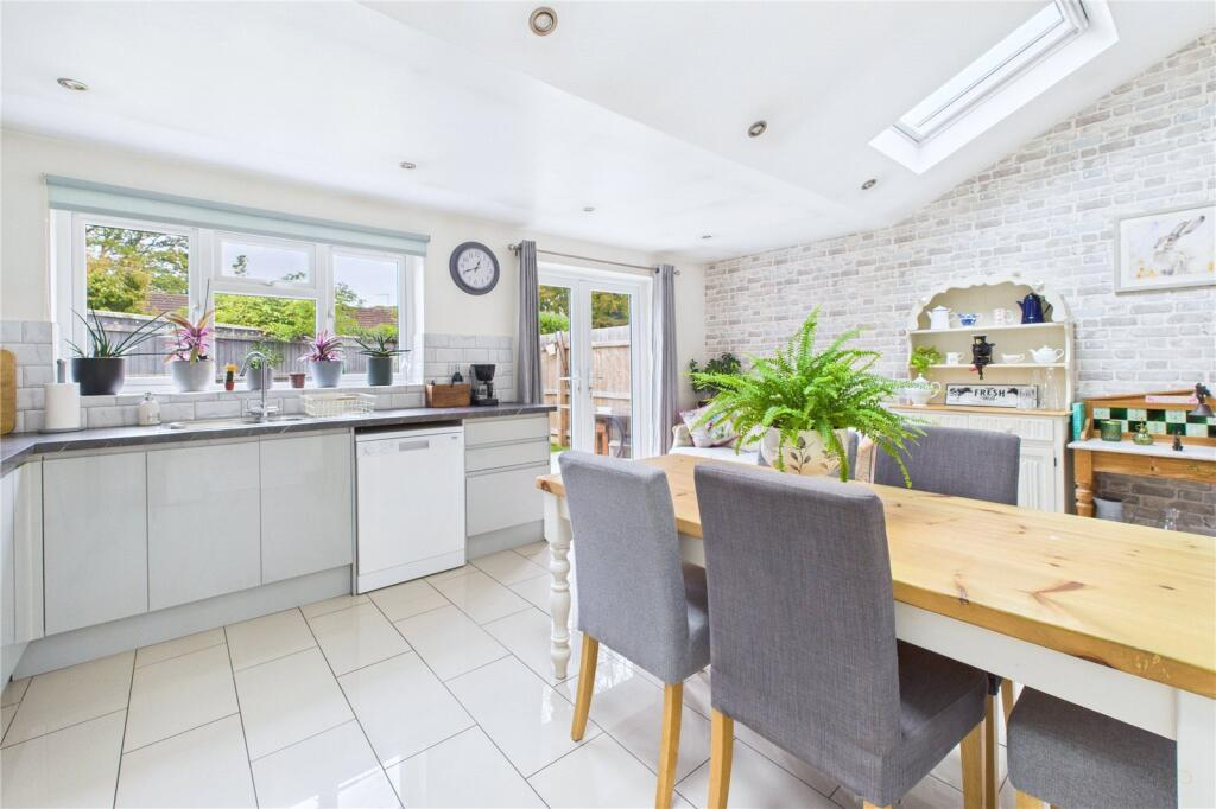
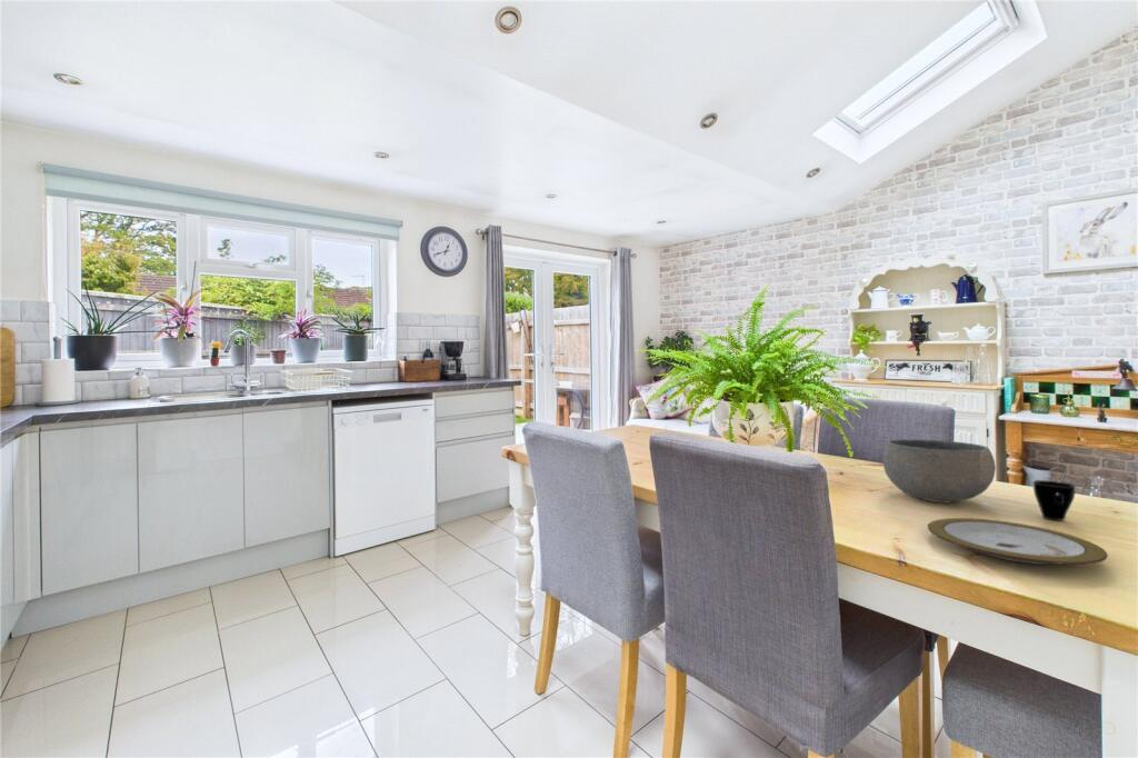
+ bowl (936, 471)
+ cup (1055, 502)
+ plate (1009, 542)
